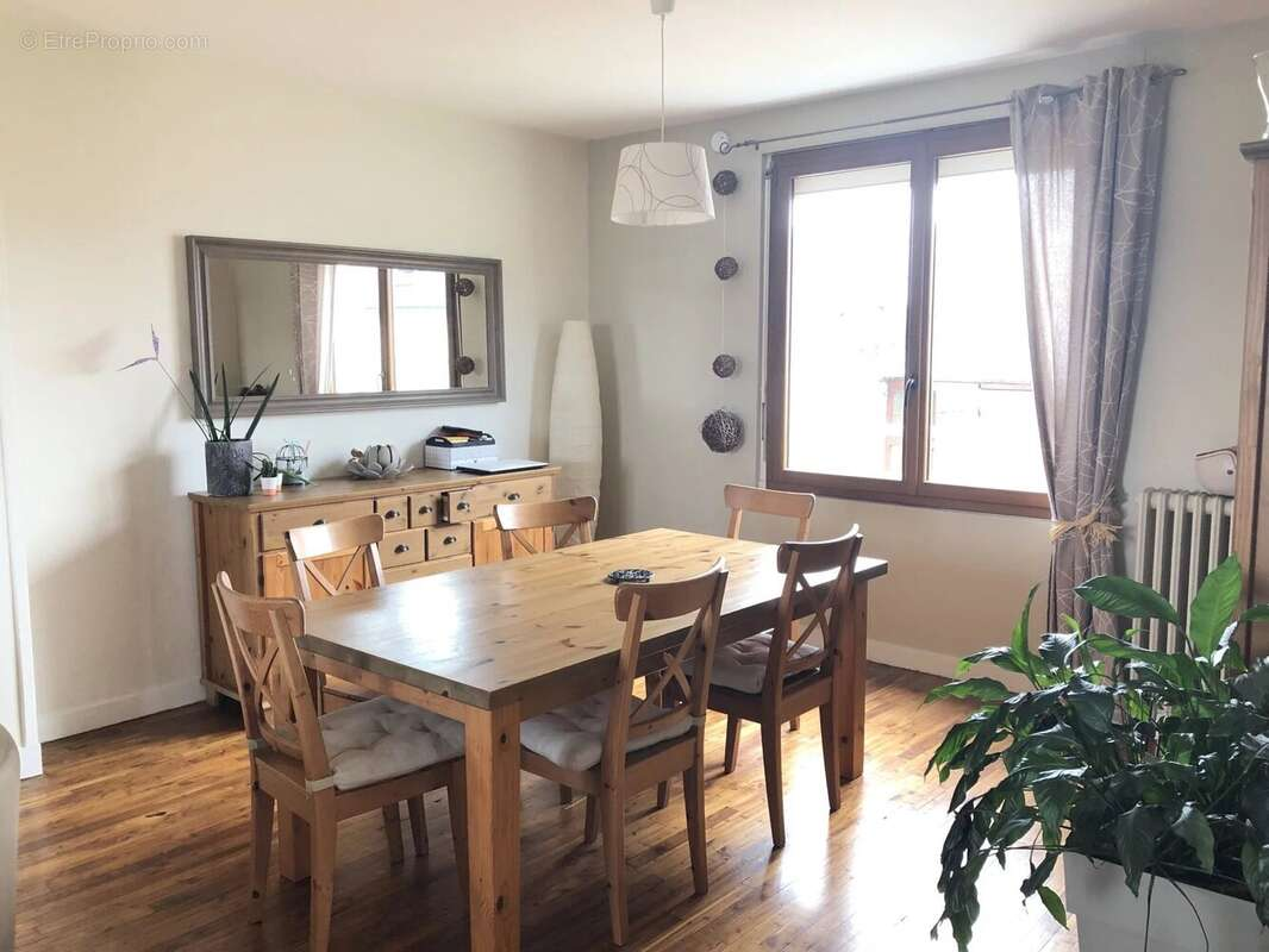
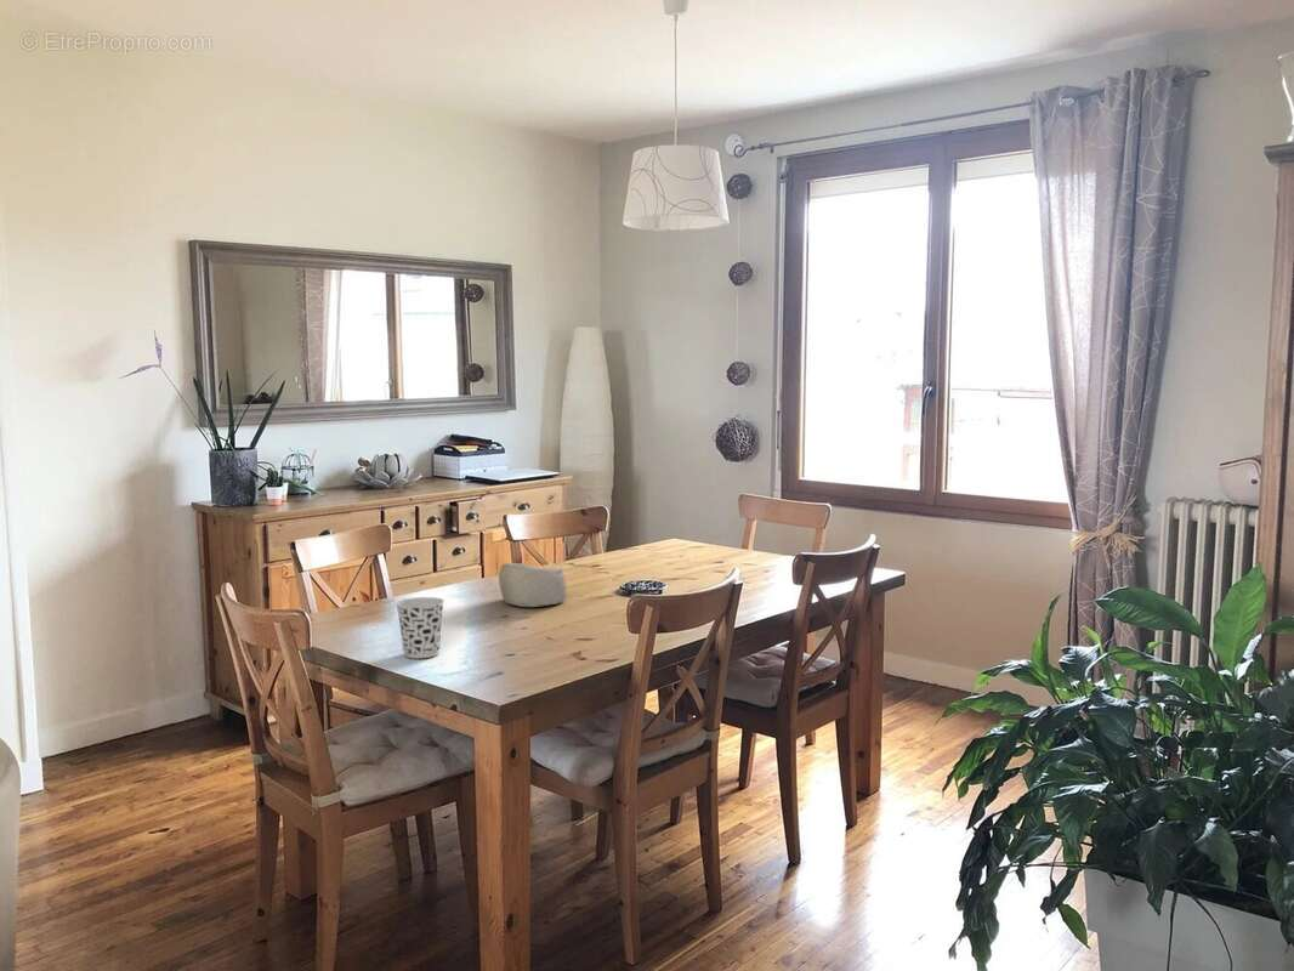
+ cup (420, 628)
+ decorative bowl (530, 581)
